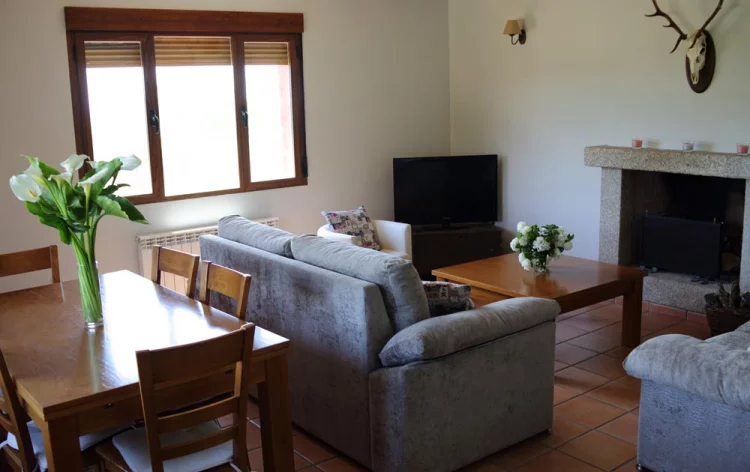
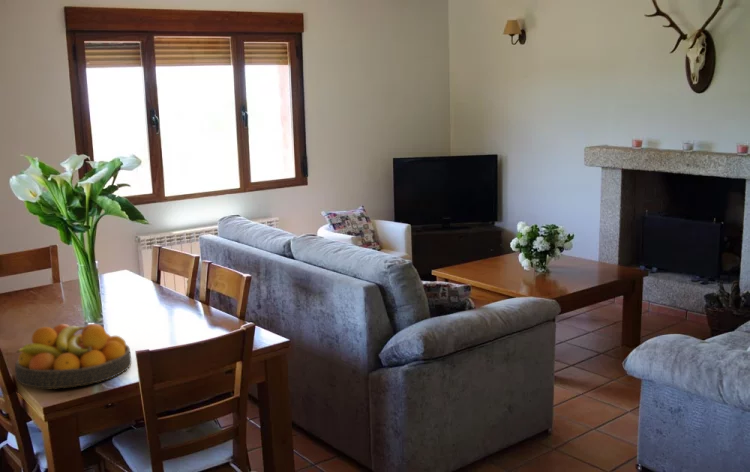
+ fruit bowl (73, 347)
